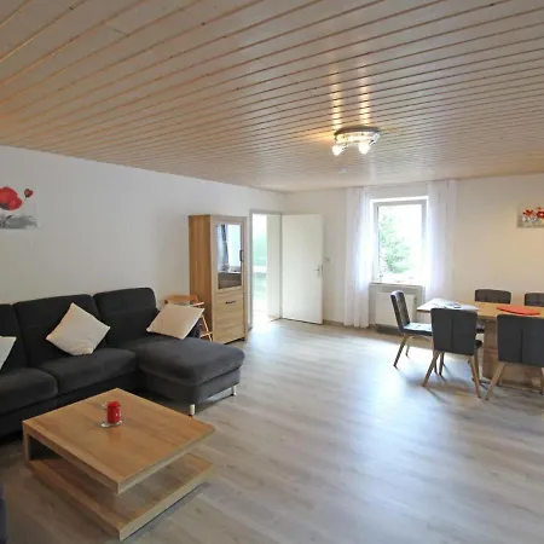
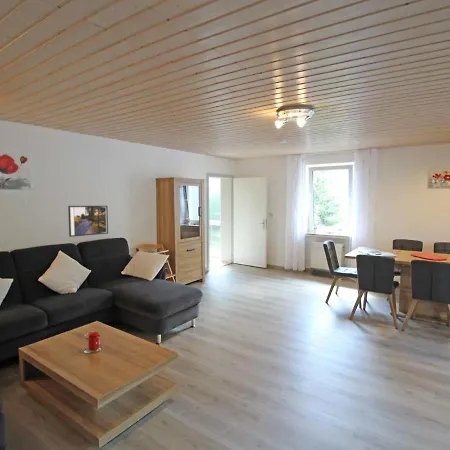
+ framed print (89, 220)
